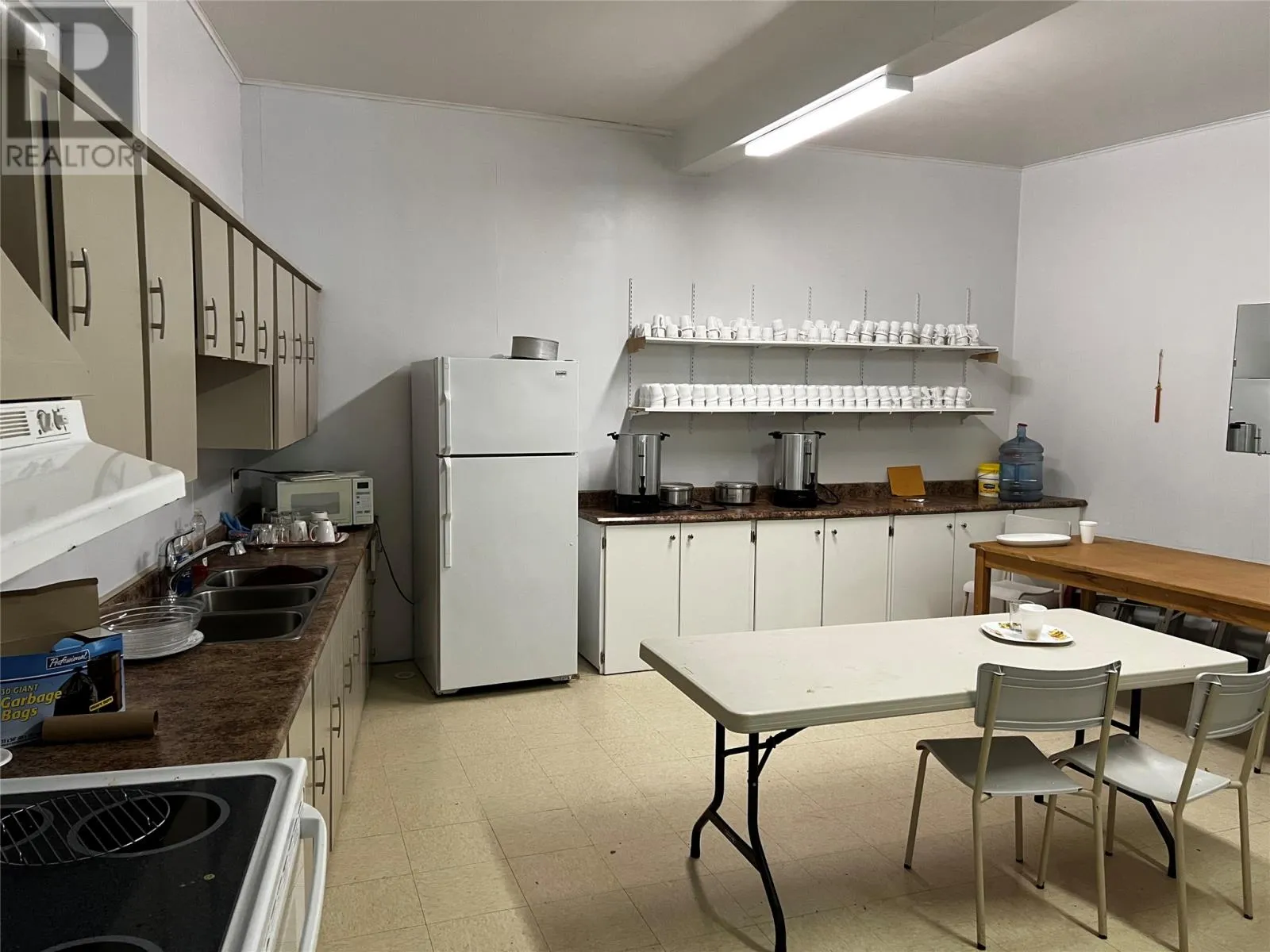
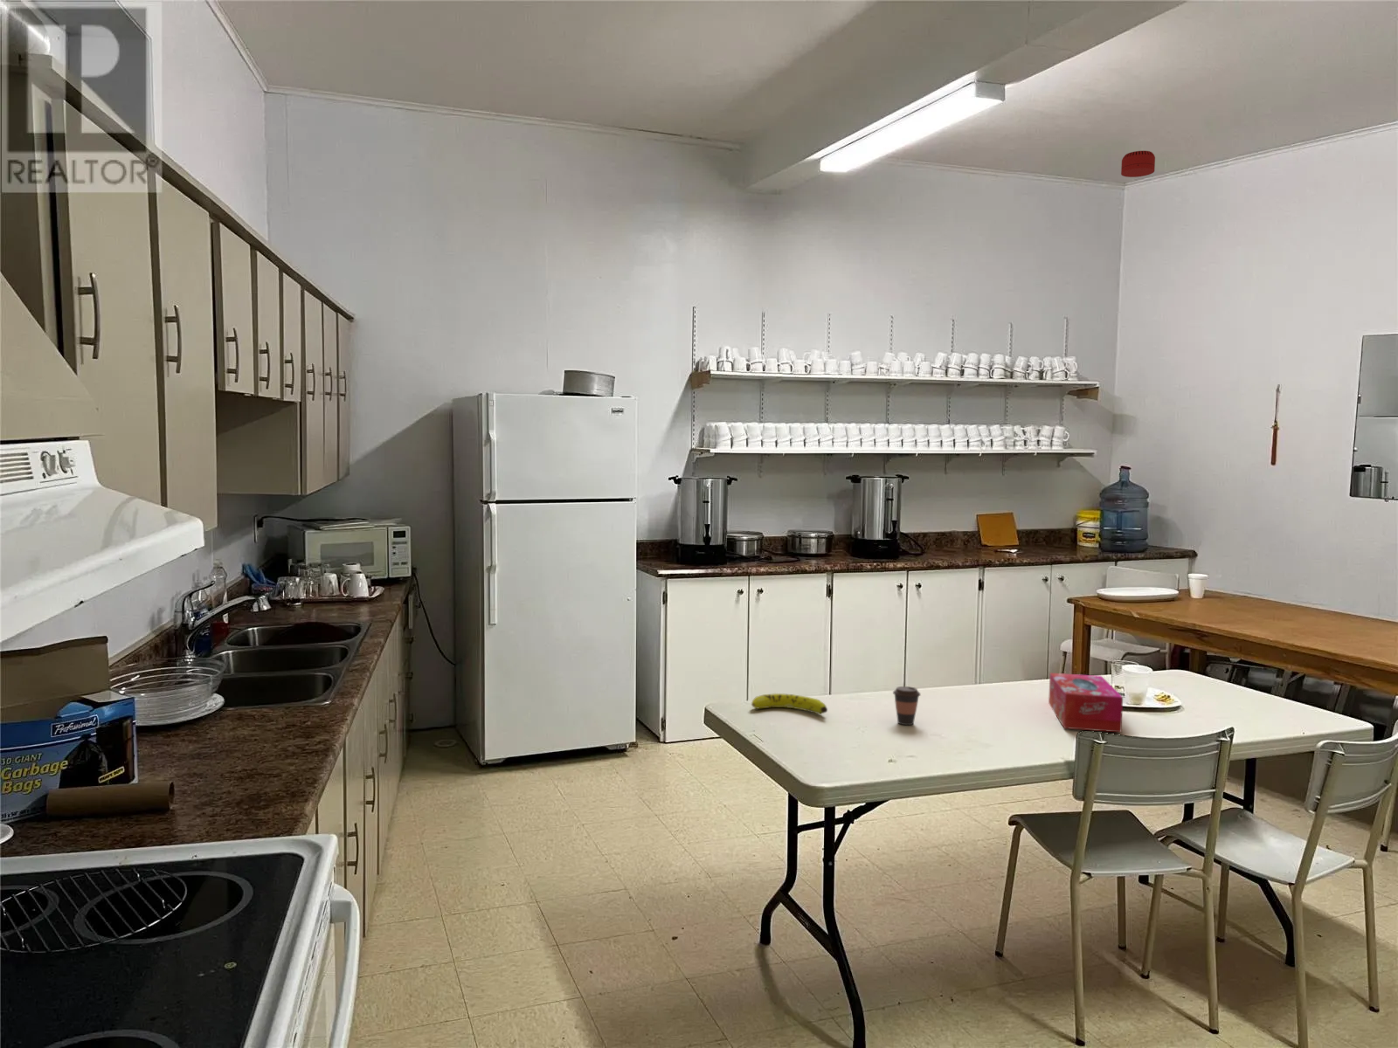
+ tissue box (1083, 700)
+ smoke detector (1137, 163)
+ fruit (789, 706)
+ coffee cup (906, 706)
